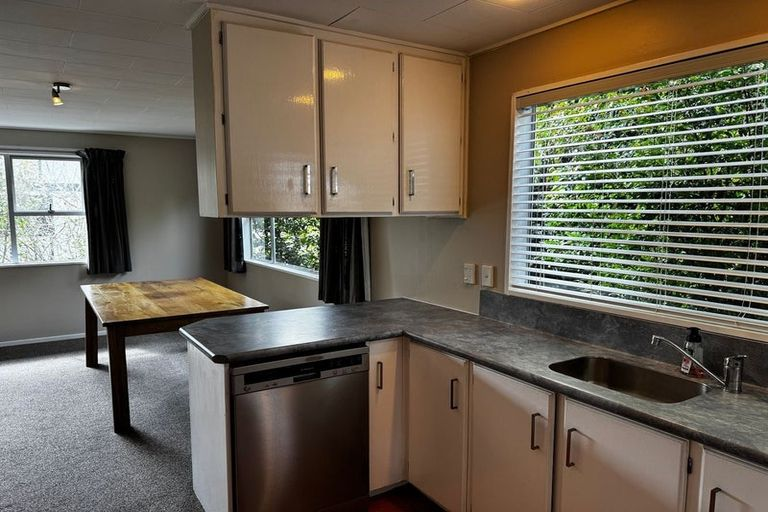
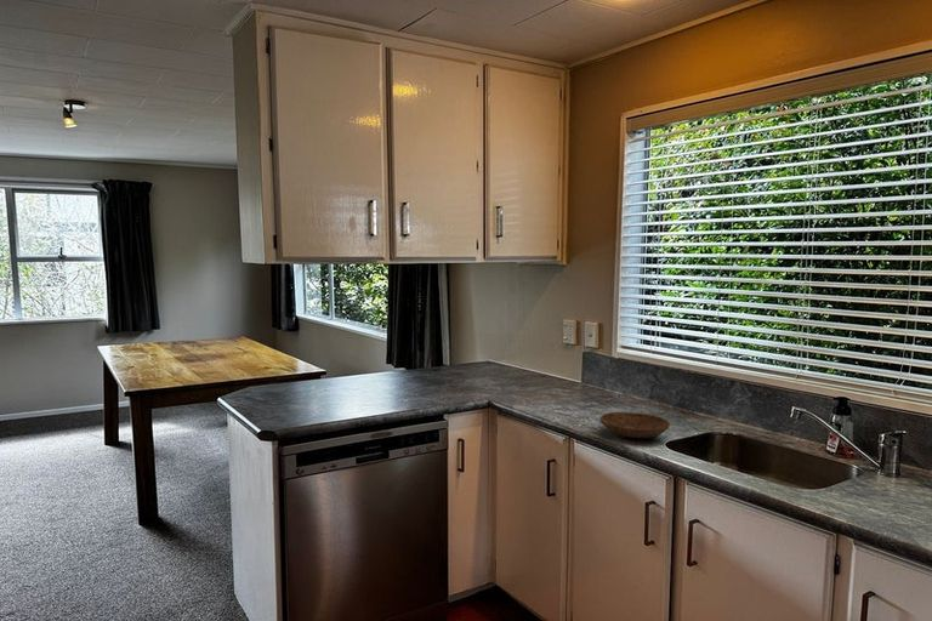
+ bowl (633, 427)
